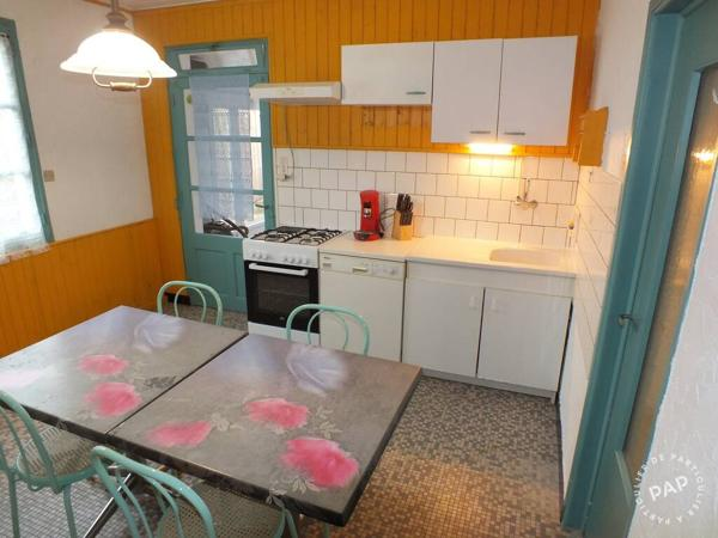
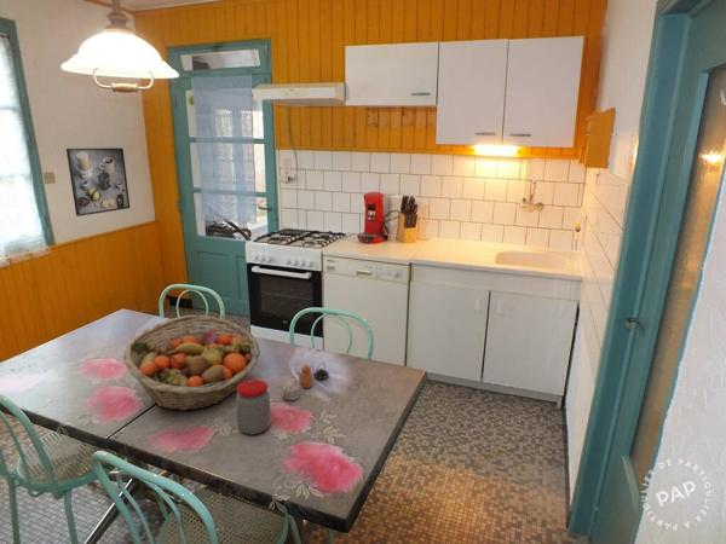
+ teapot (305, 375)
+ fruit basket (196, 359)
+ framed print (100, 180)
+ jar (253, 406)
